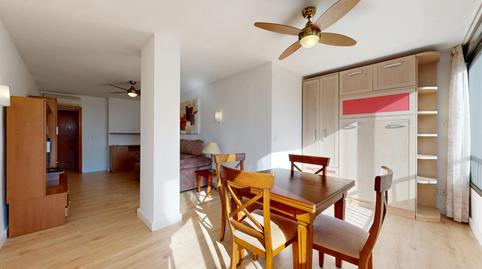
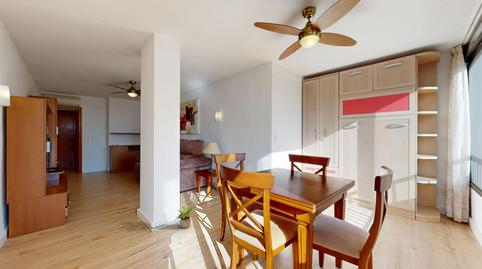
+ potted plant (184, 216)
